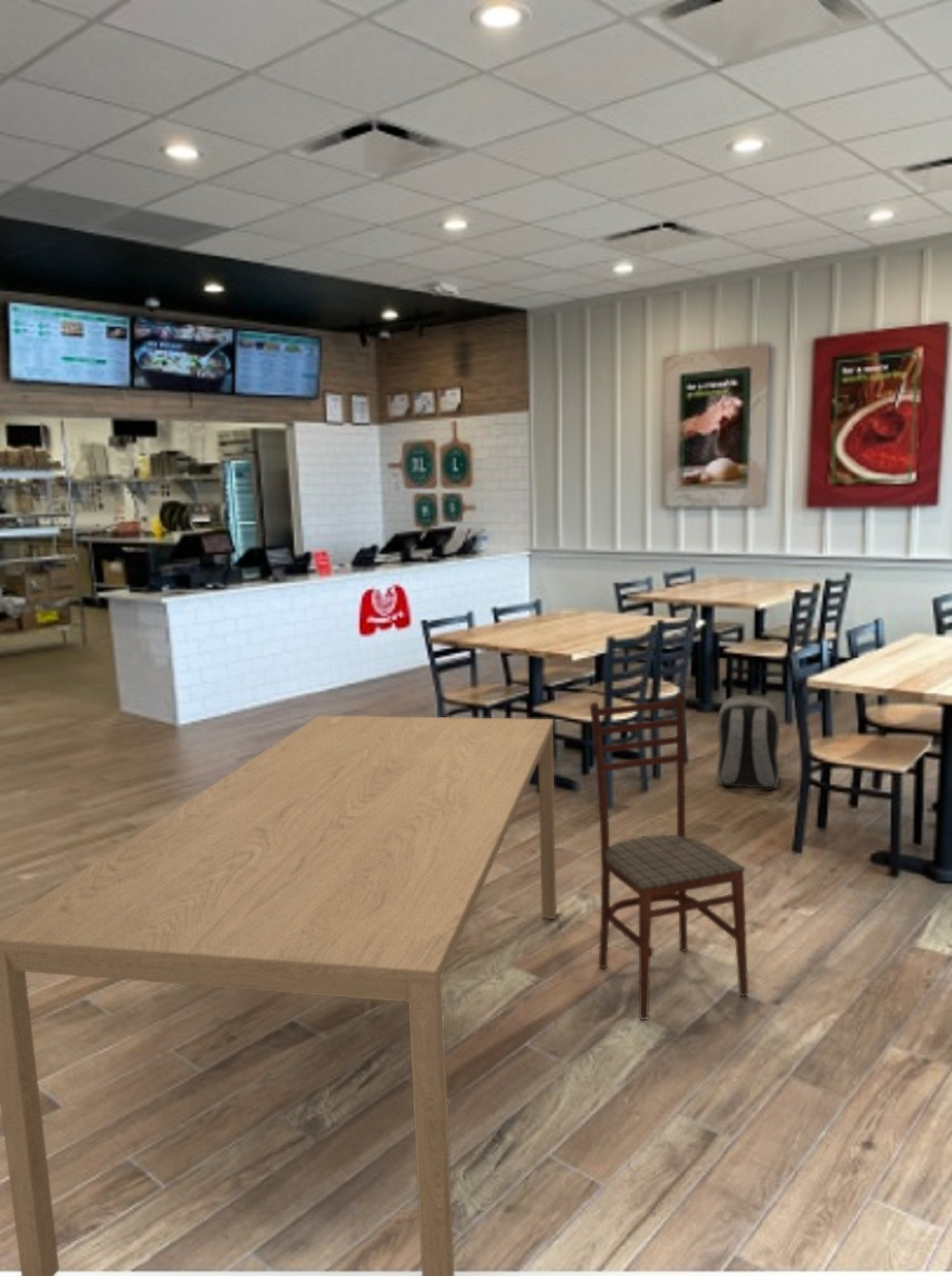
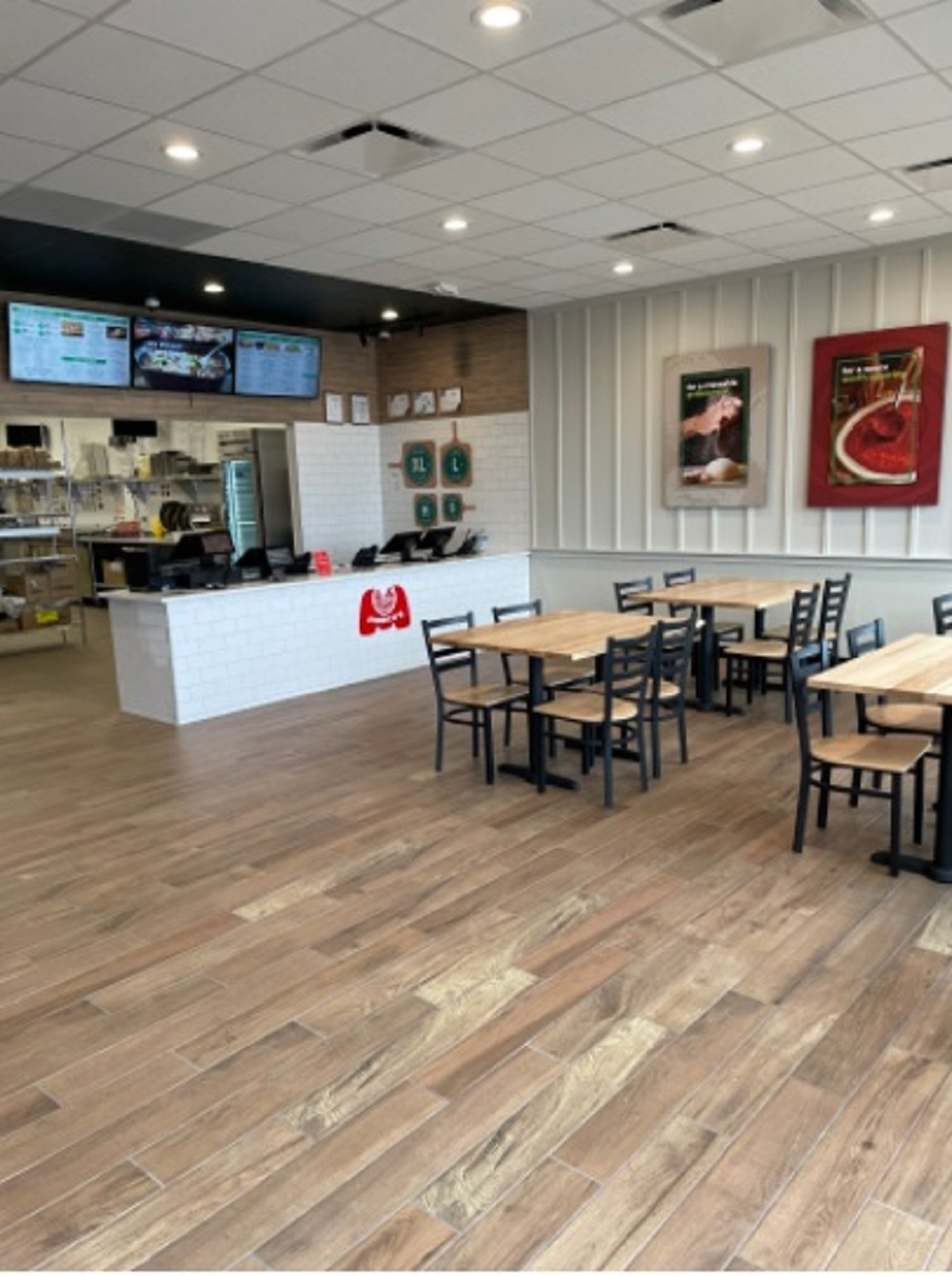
- backpack (748, 741)
- dining table (362, 923)
- dining chair (666, 847)
